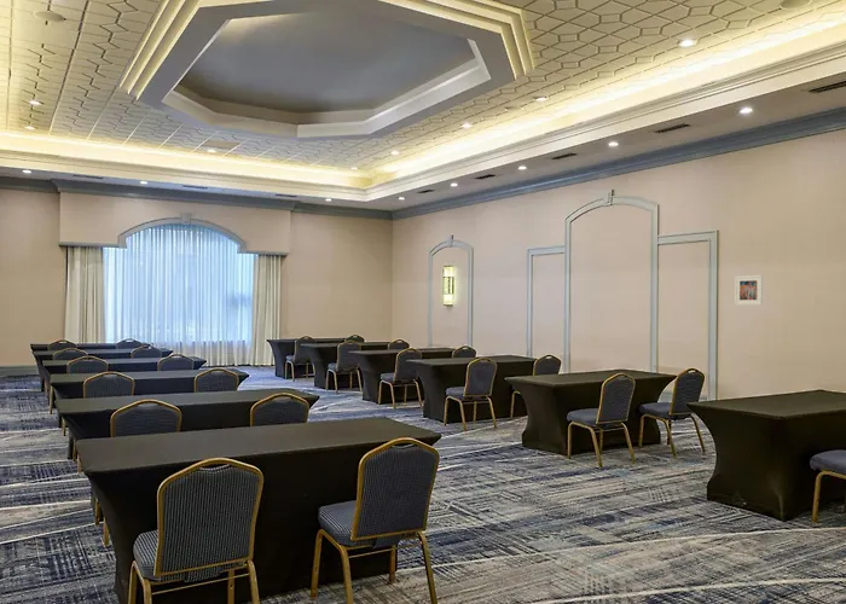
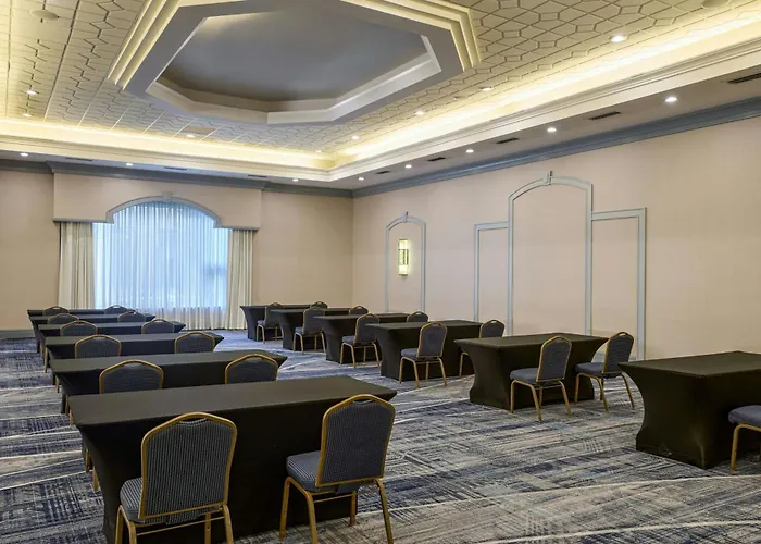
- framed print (748, 290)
